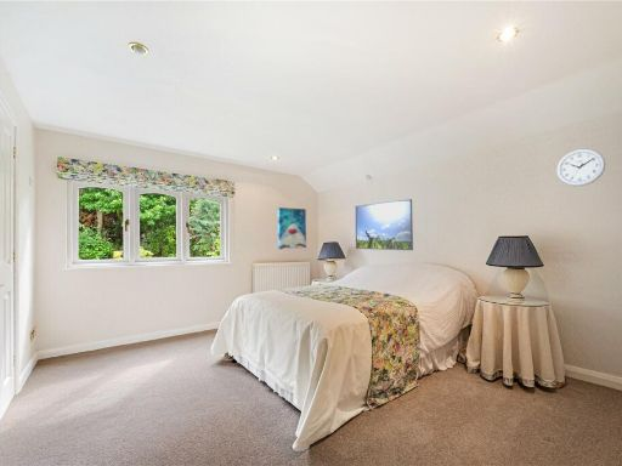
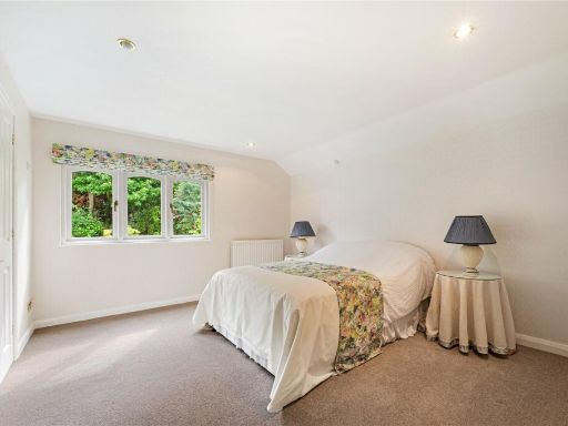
- wall clock (579, 167)
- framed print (380, 226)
- wall art (292, 228)
